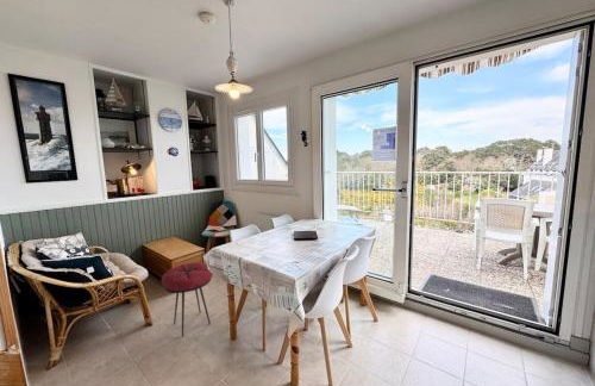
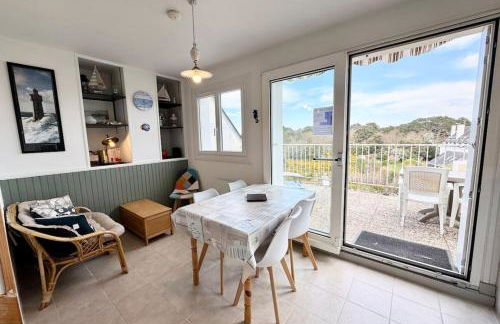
- stool (189, 291)
